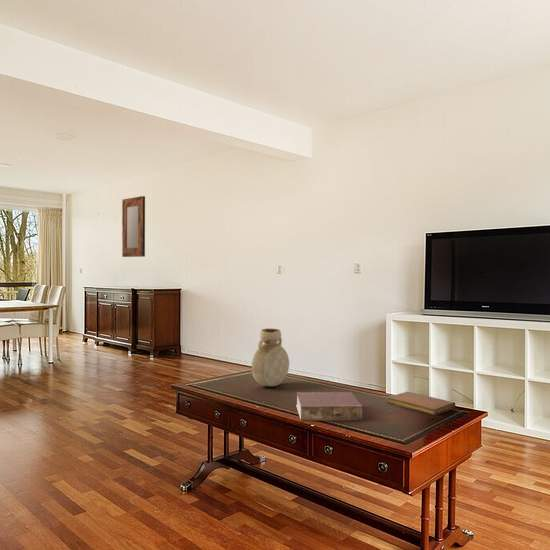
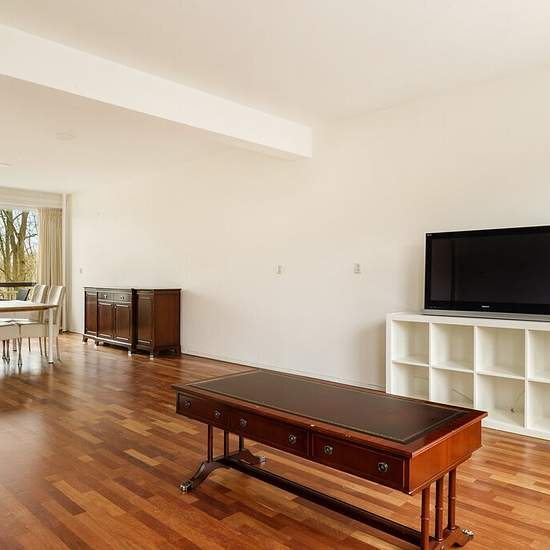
- book (327, 405)
- home mirror (133, 227)
- vase (270, 357)
- notebook (420, 402)
